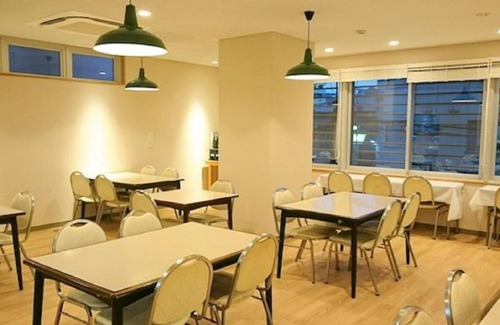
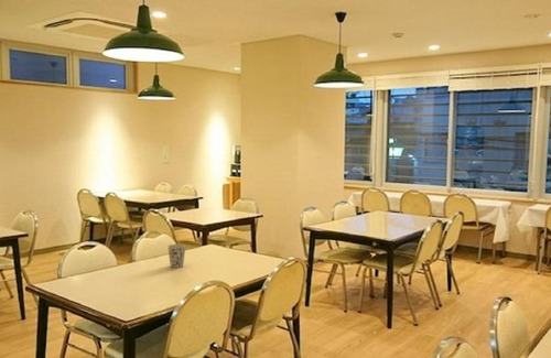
+ cup (176, 256)
